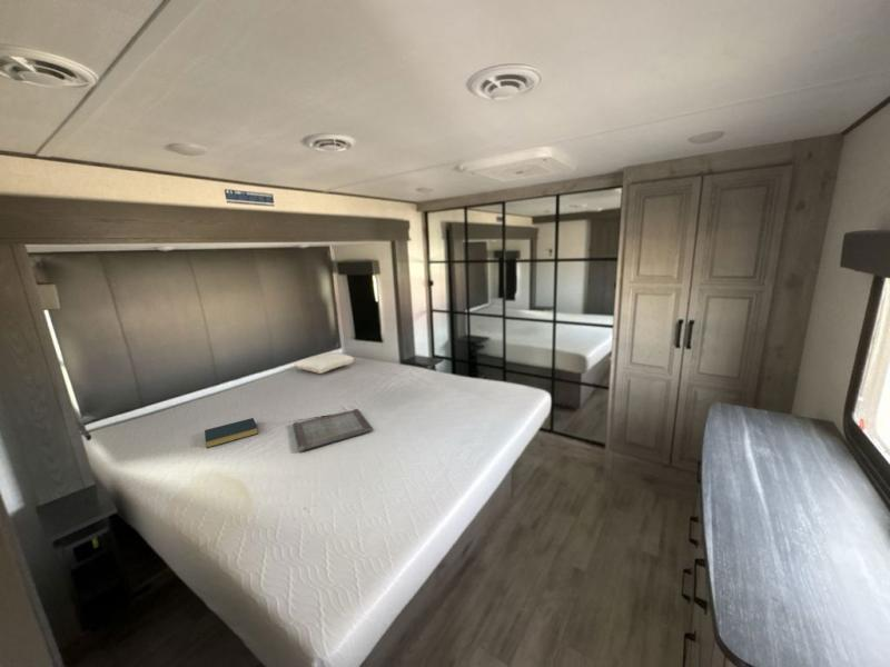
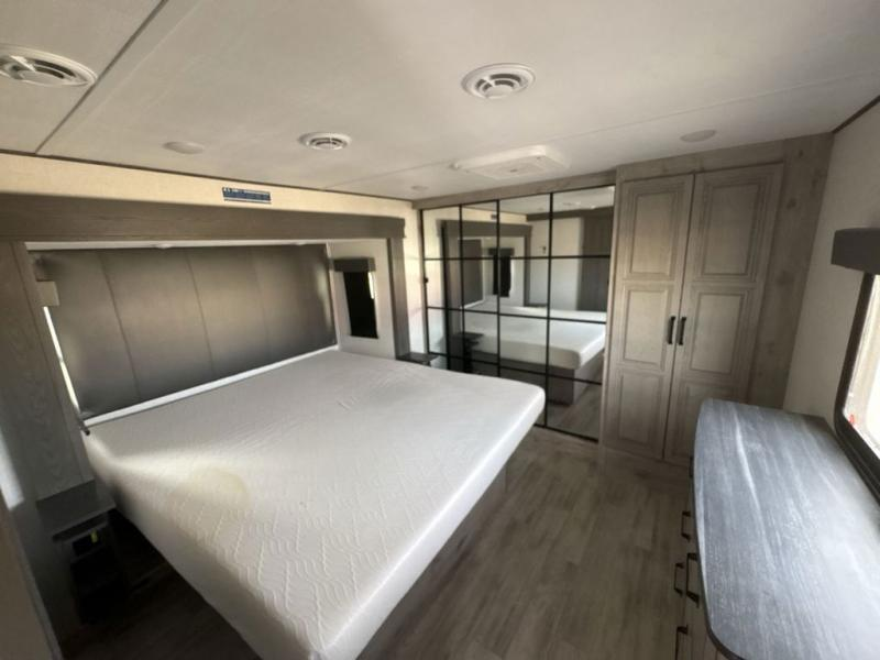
- hardback book (231, 431)
- pillow (324, 362)
- serving tray (332, 427)
